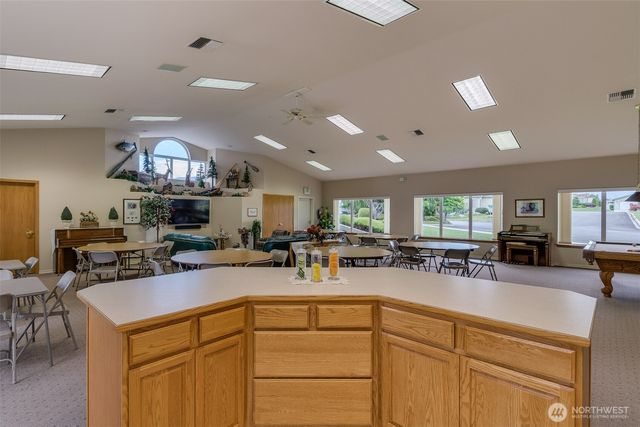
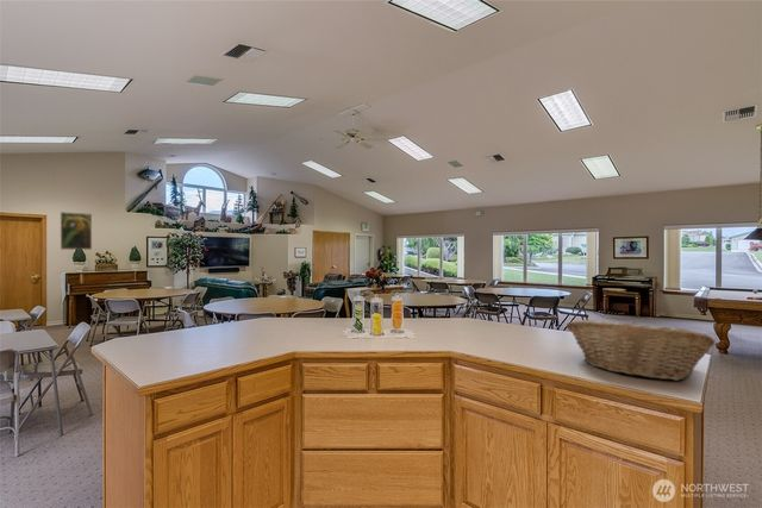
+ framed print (76, 231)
+ fruit basket (633, 343)
